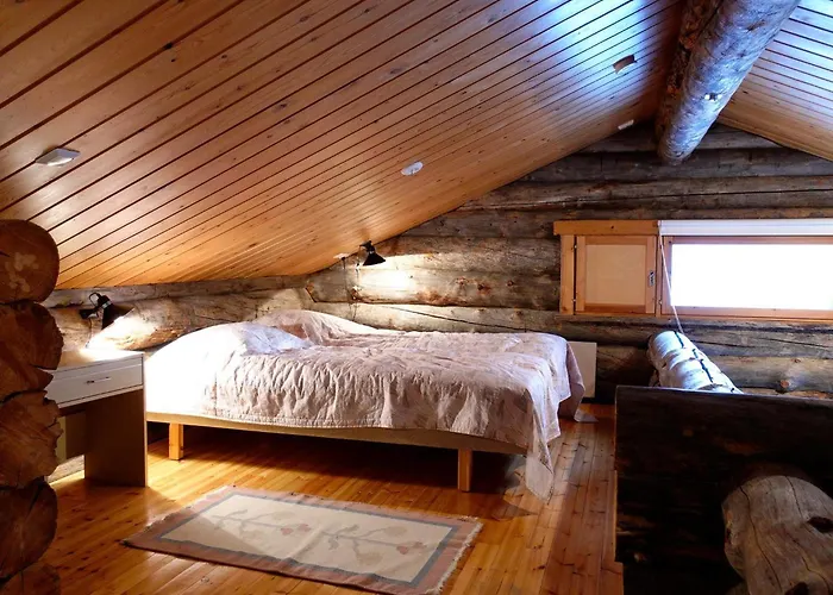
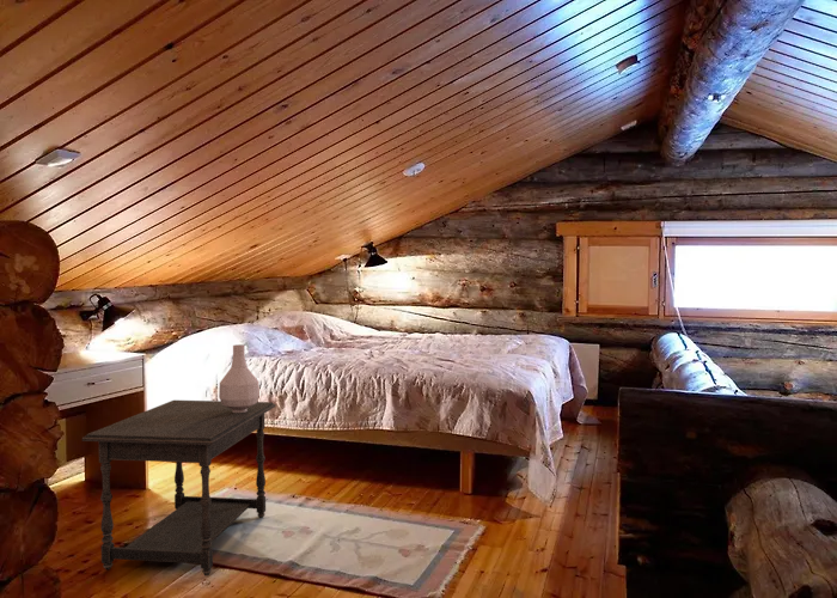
+ side table (183, 478)
+ vase (239, 378)
